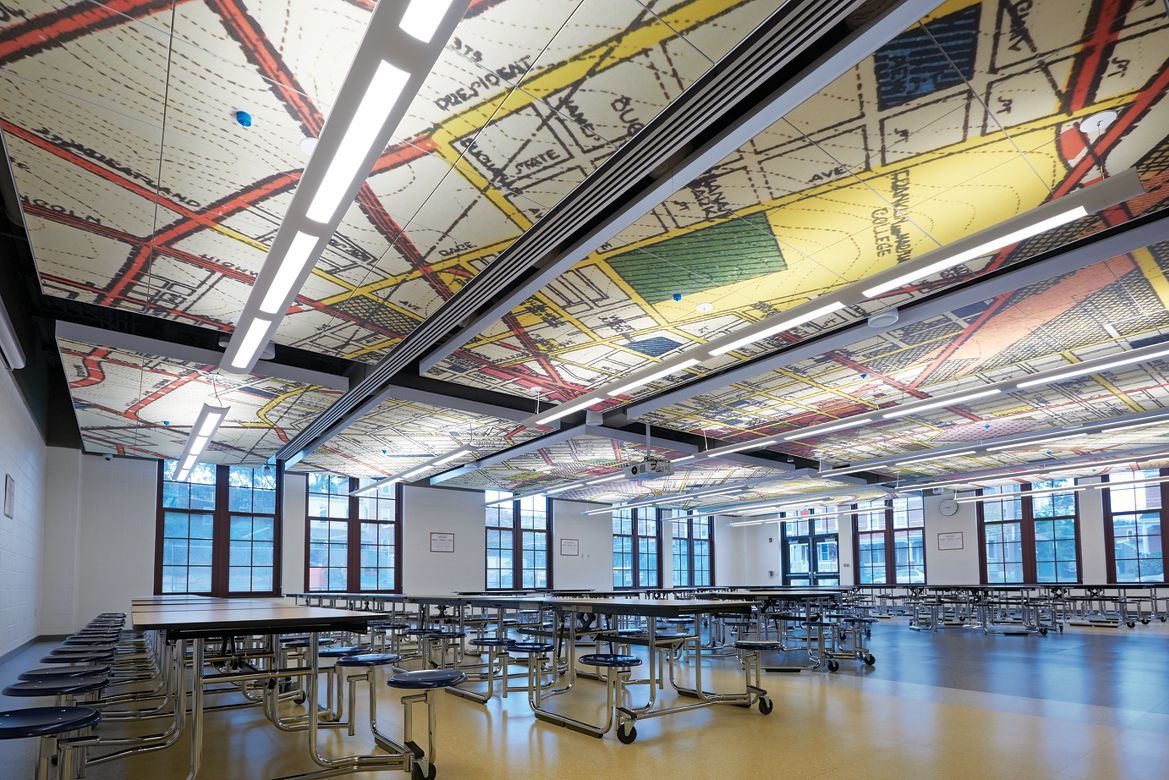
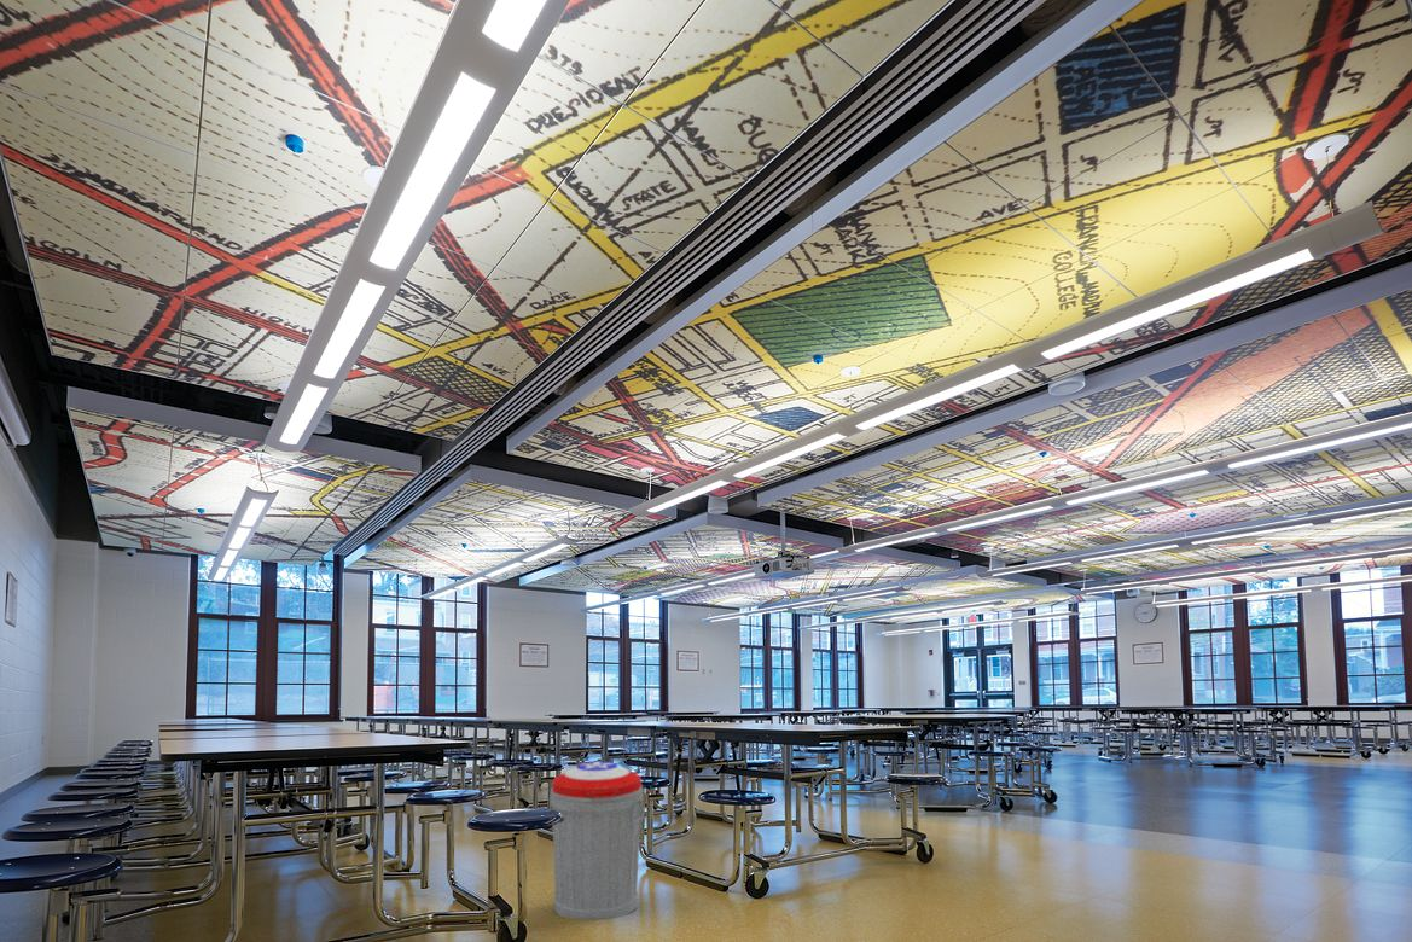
+ trash can (595, 835)
